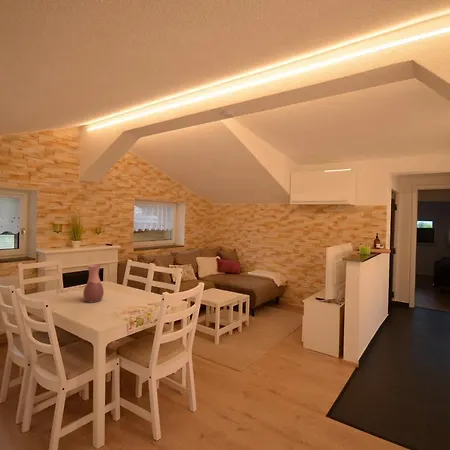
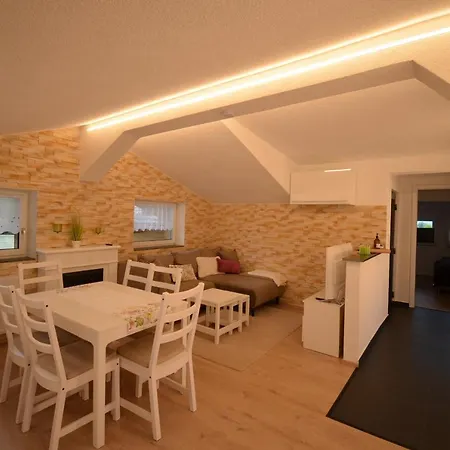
- vase (93, 283)
